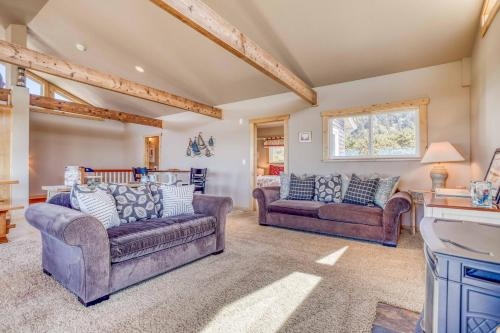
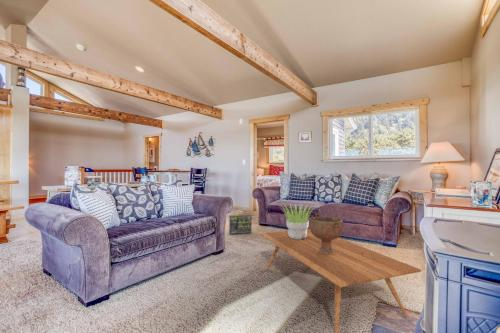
+ coffee table (323, 268)
+ potted plant (297, 221)
+ box (240, 224)
+ decorative bowl (326, 232)
